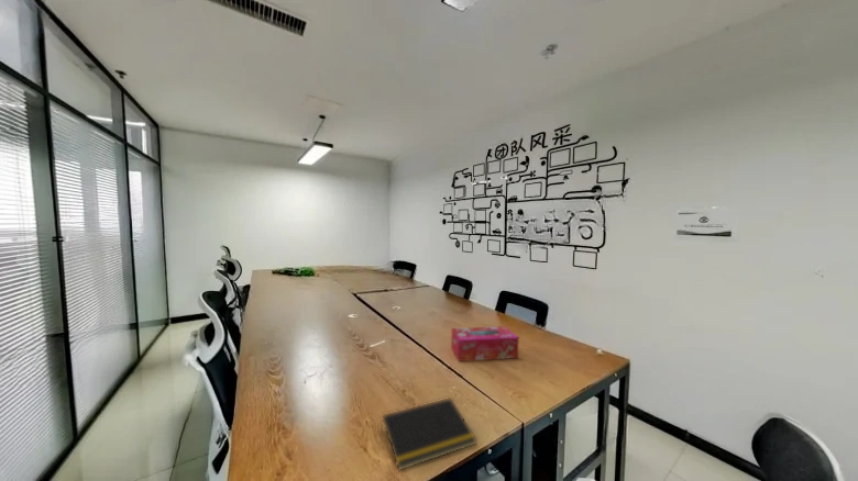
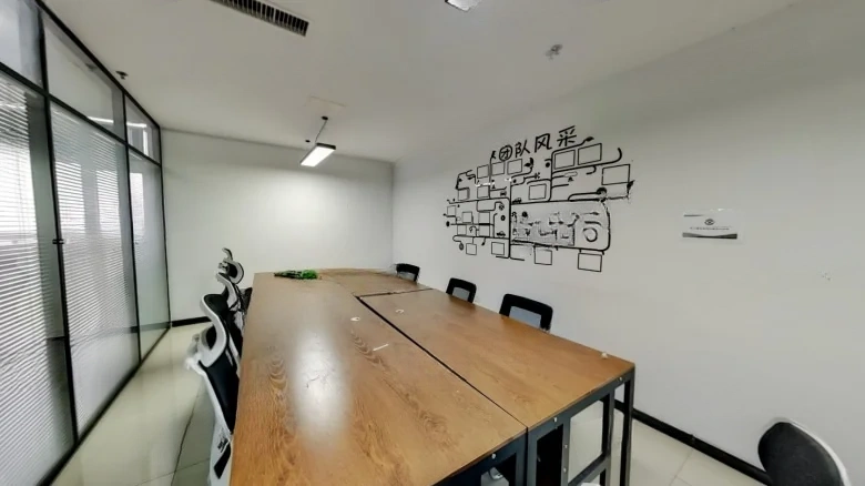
- notepad (428, 428)
- tissue box (483, 343)
